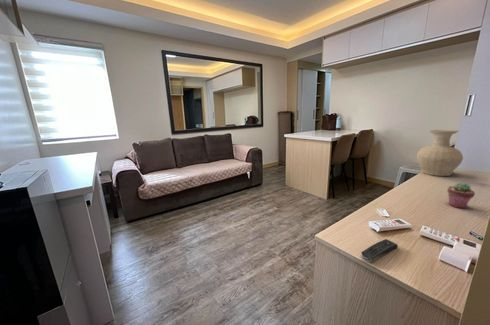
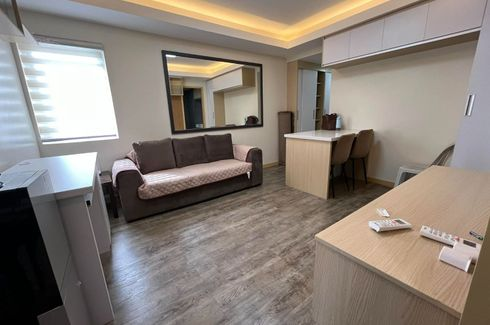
- potted succulent (460, 194)
- remote control (378, 249)
- vase (439, 152)
